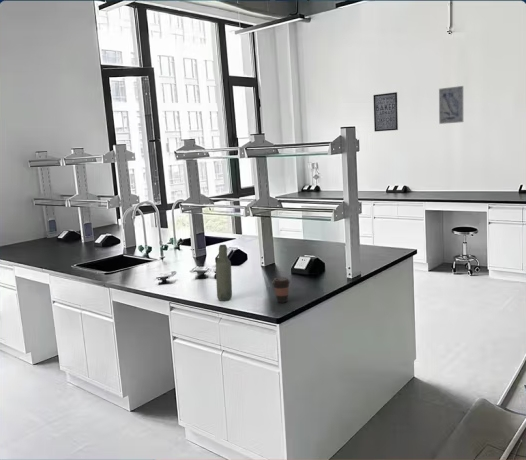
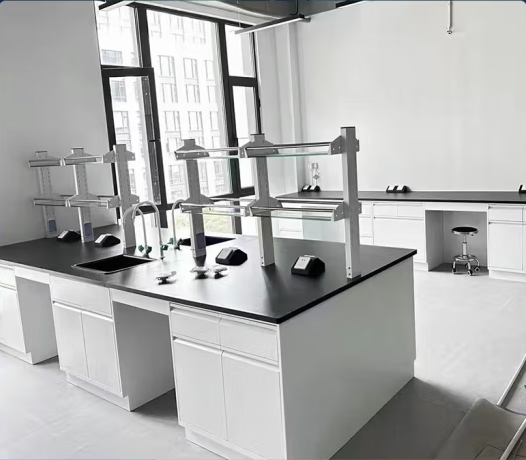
- coffee cup (281, 290)
- bottle (223, 272)
- wall art (451, 105)
- wall art (385, 112)
